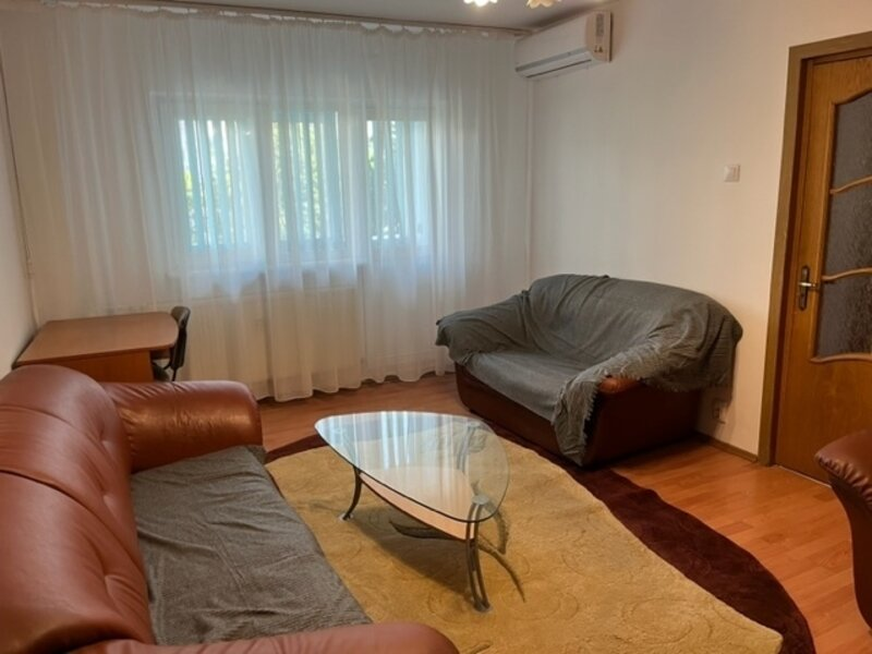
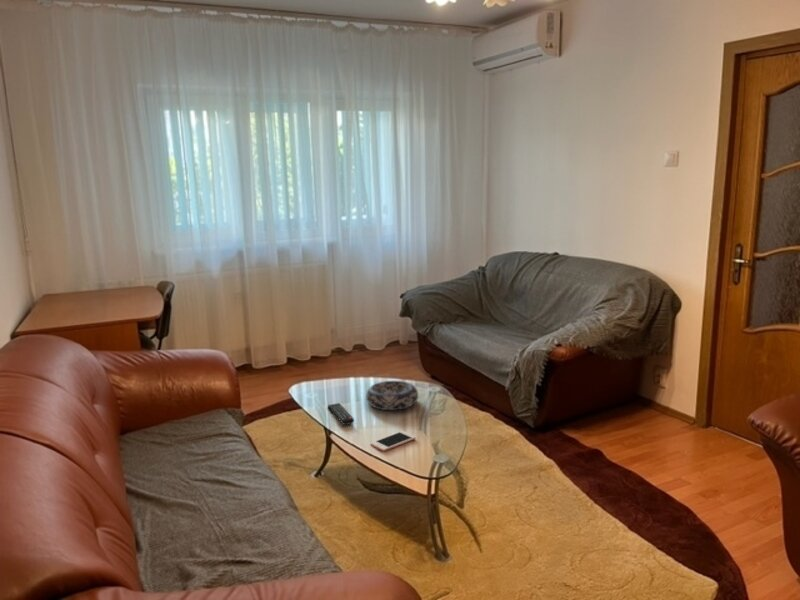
+ remote control (340, 413)
+ cell phone (393, 440)
+ decorative bowl (392, 395)
